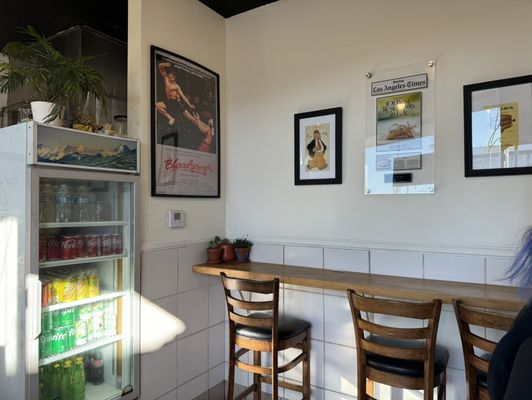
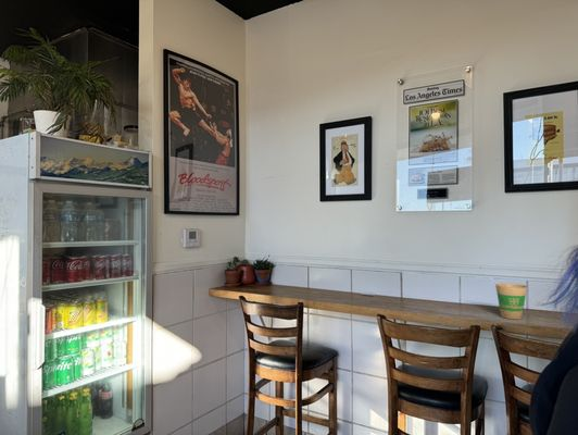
+ paper cup (511, 300)
